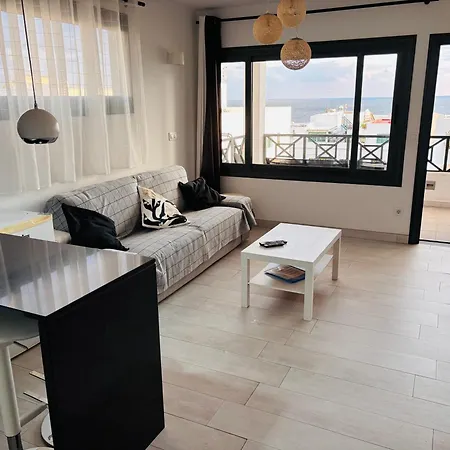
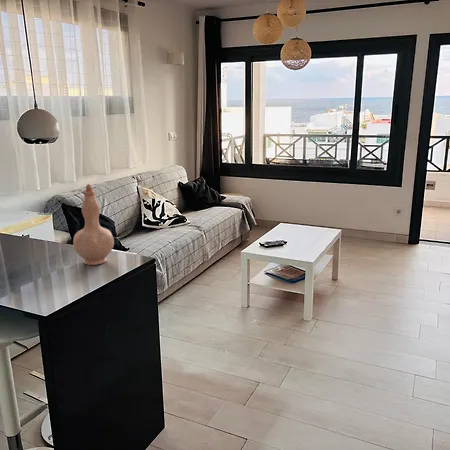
+ vase (92, 223)
